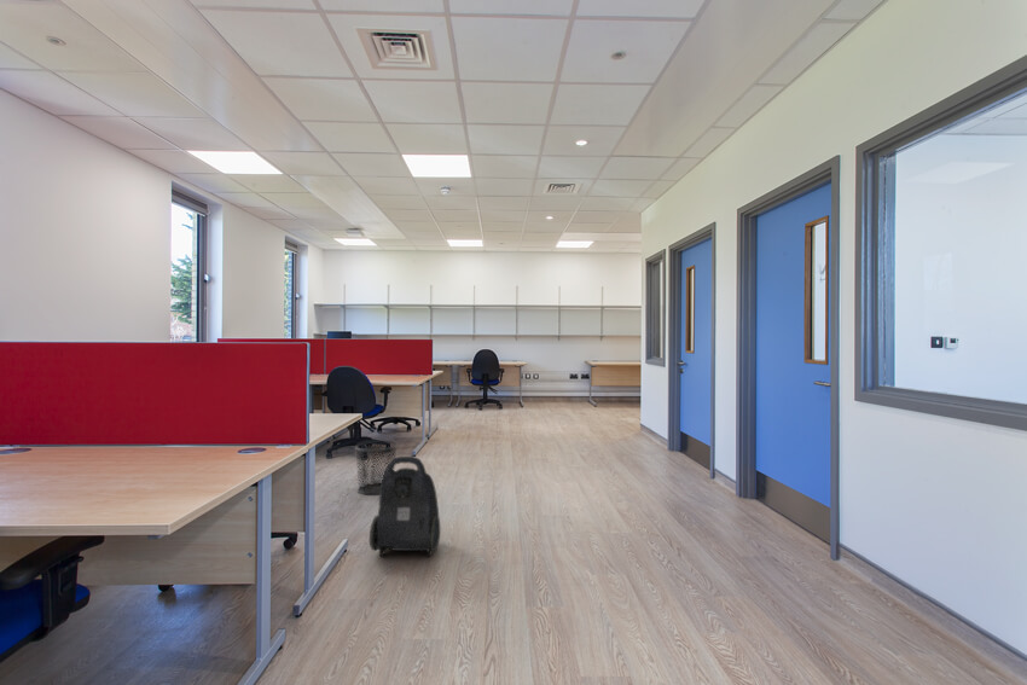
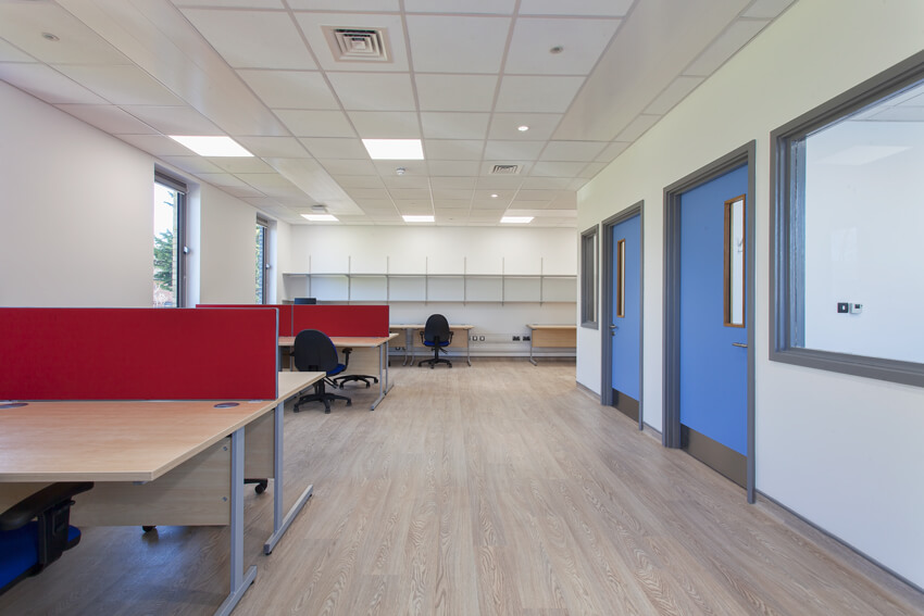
- waste bin (377, 466)
- vacuum cleaner (408, 501)
